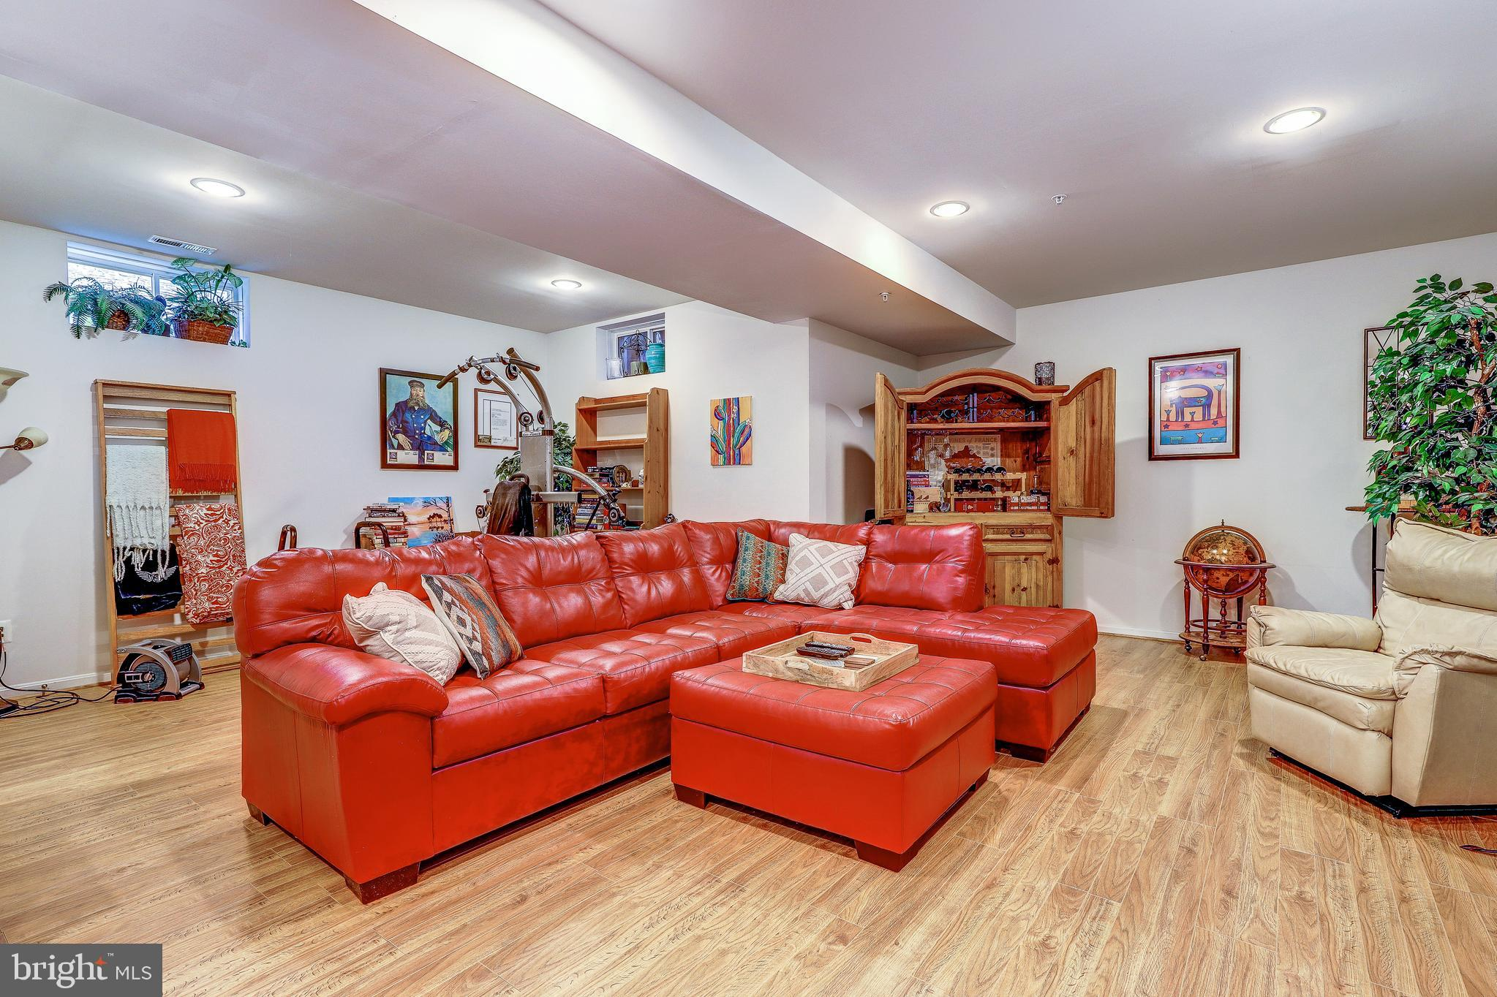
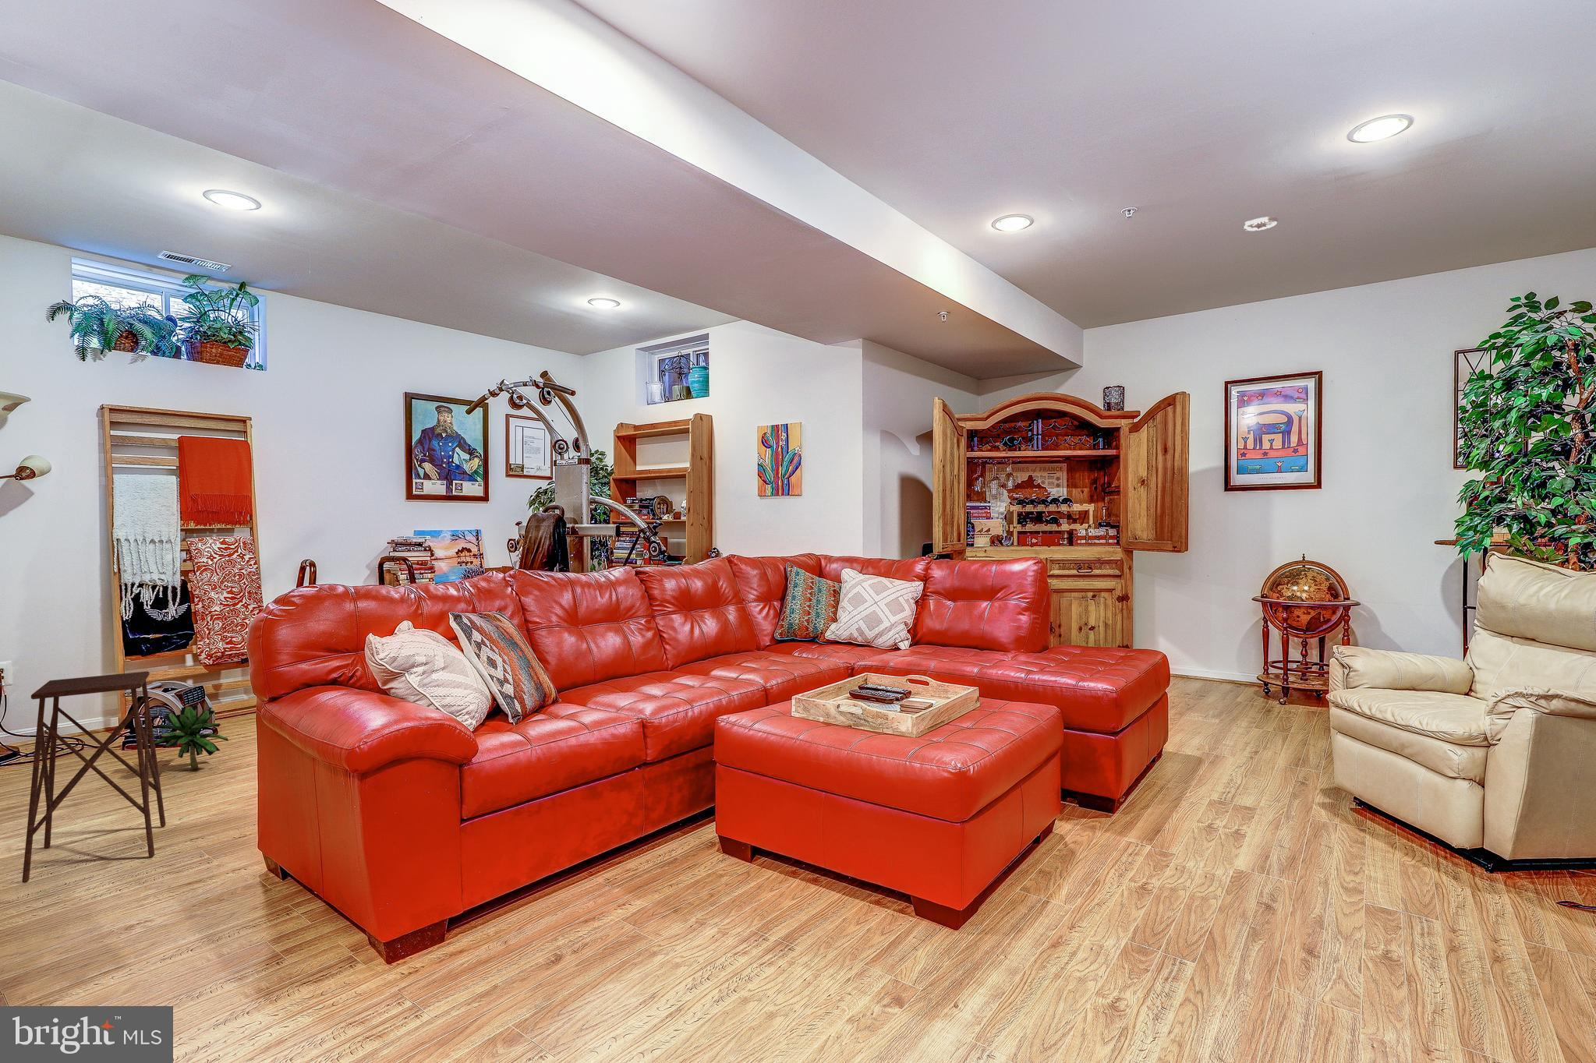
+ smoke detector (1260, 224)
+ decorative plant (190, 737)
+ side table (96, 768)
